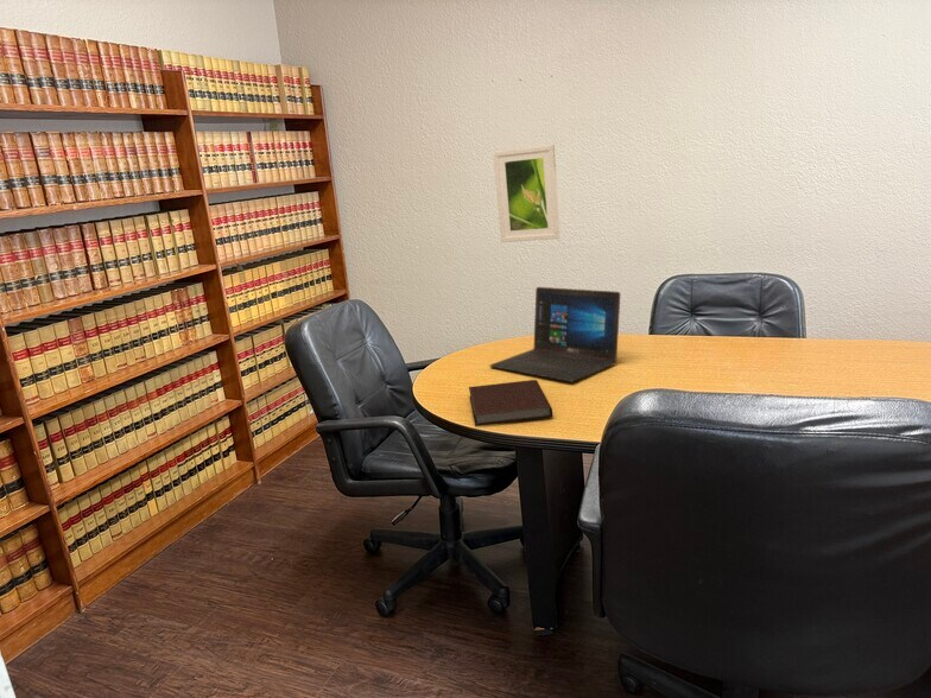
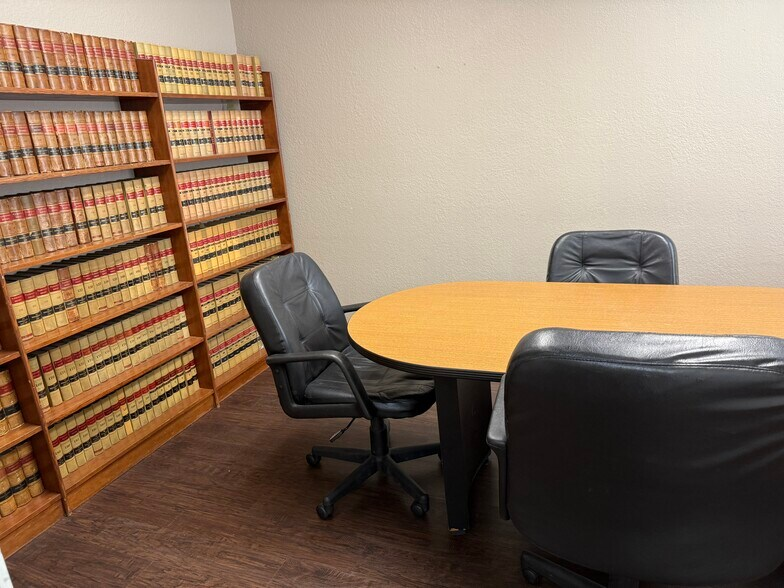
- laptop (552, 331)
- notebook (508, 401)
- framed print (526, 195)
